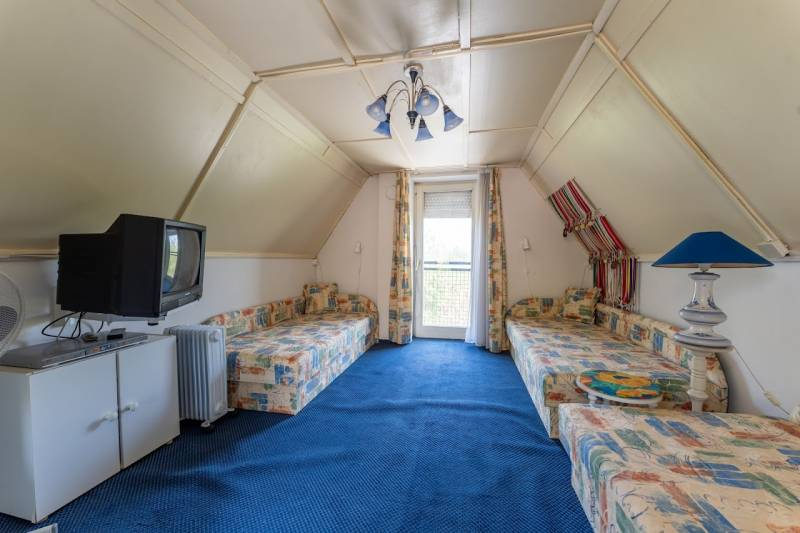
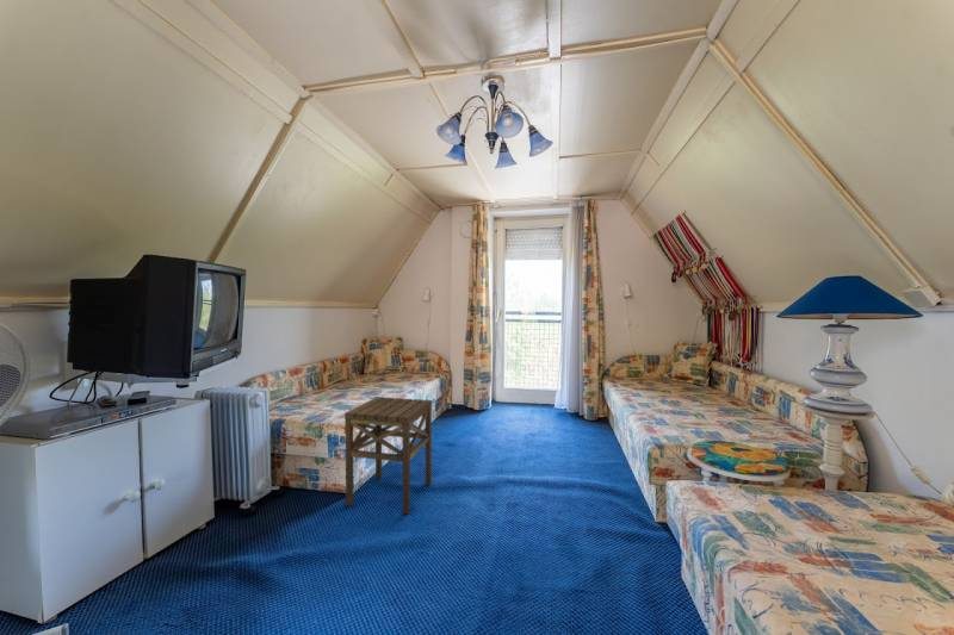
+ side table (391, 449)
